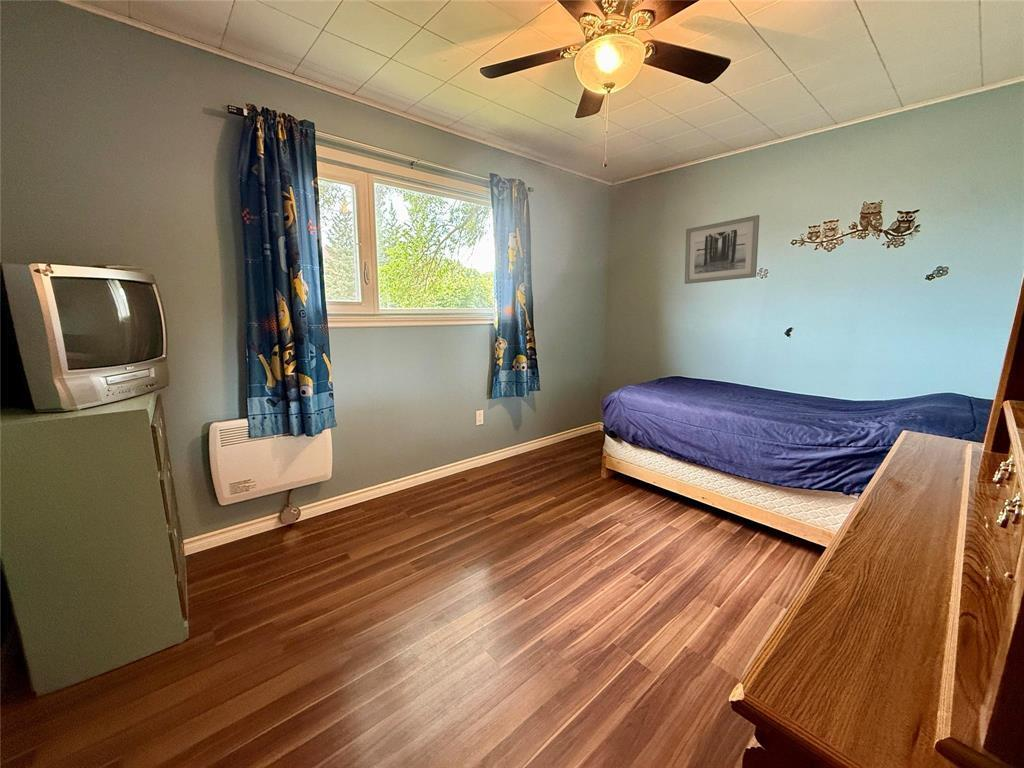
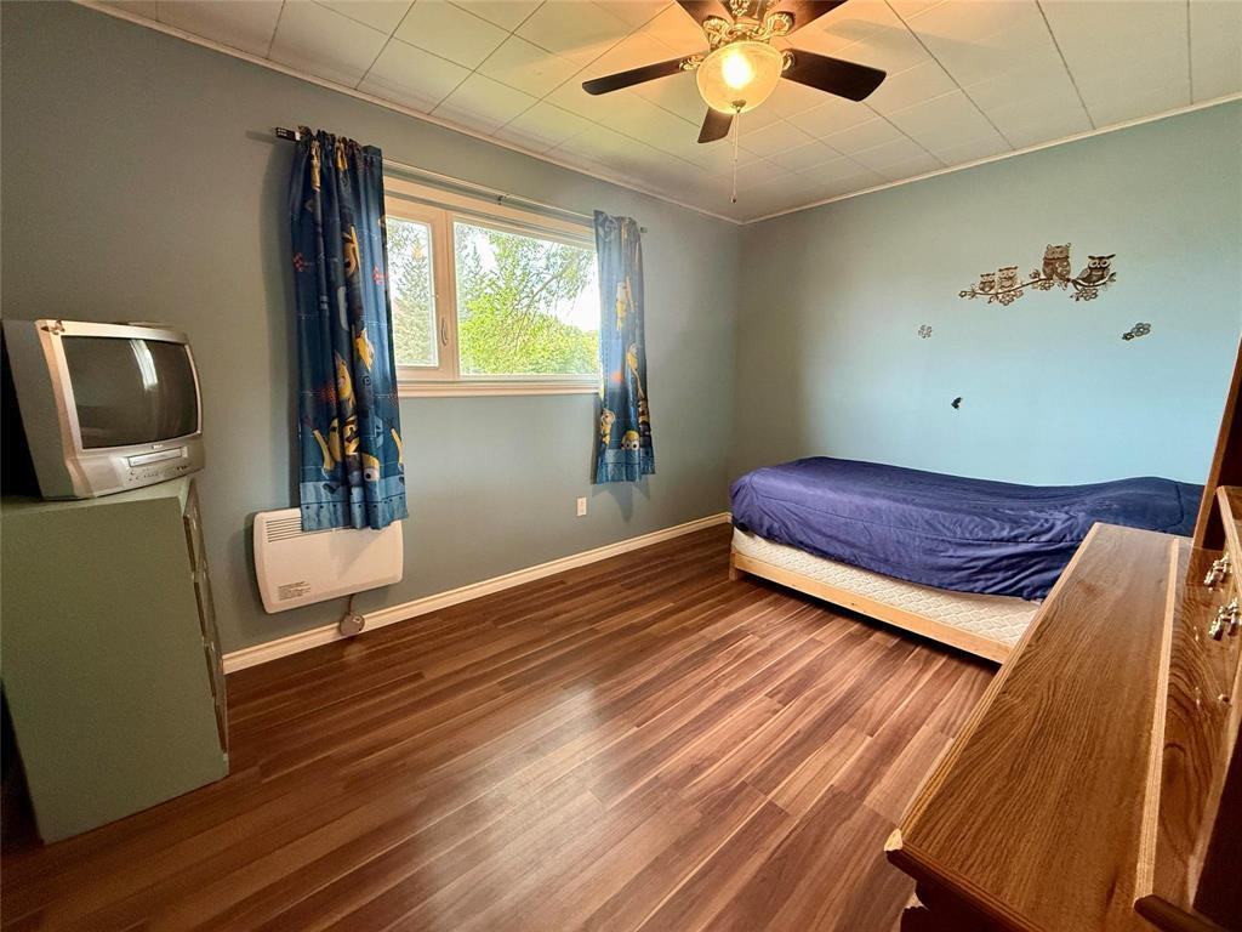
- wall art (719, 252)
